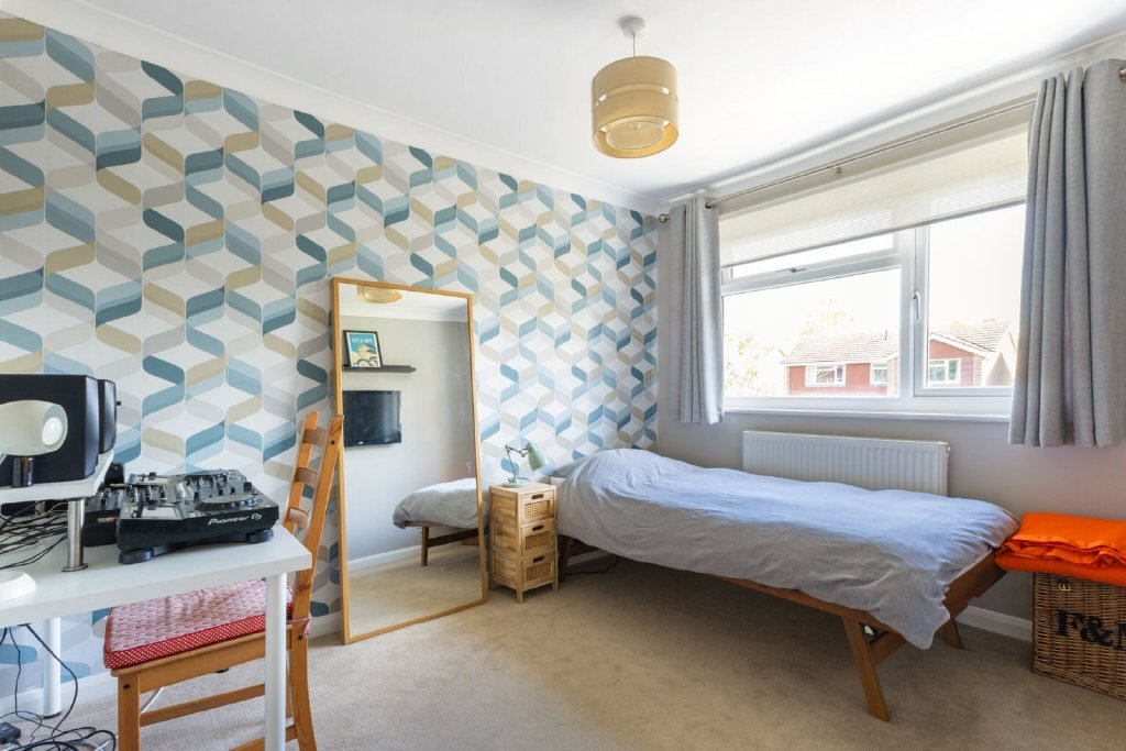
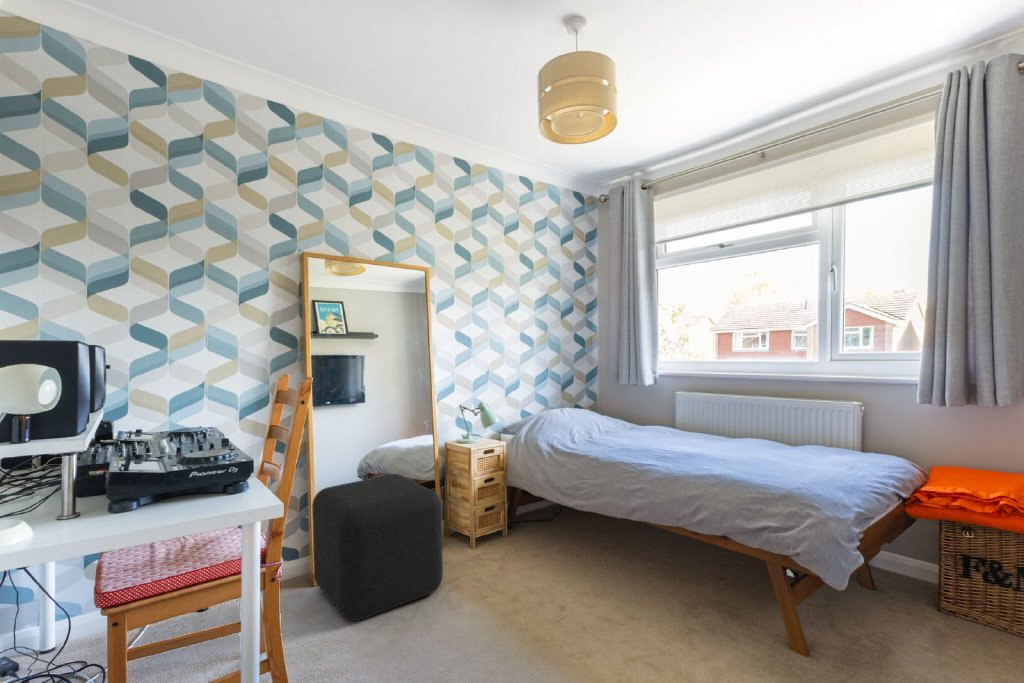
+ cube (377, 539)
